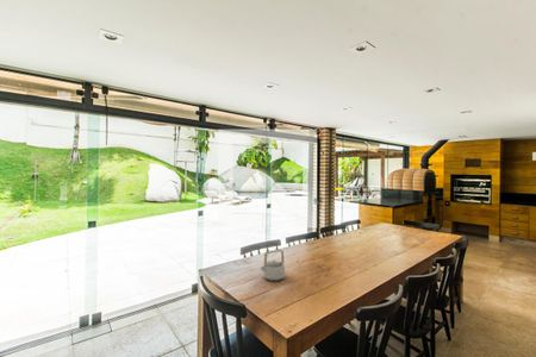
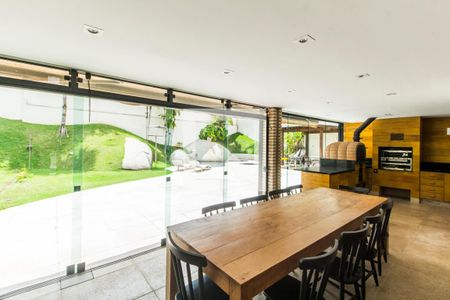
- teapot (272, 264)
